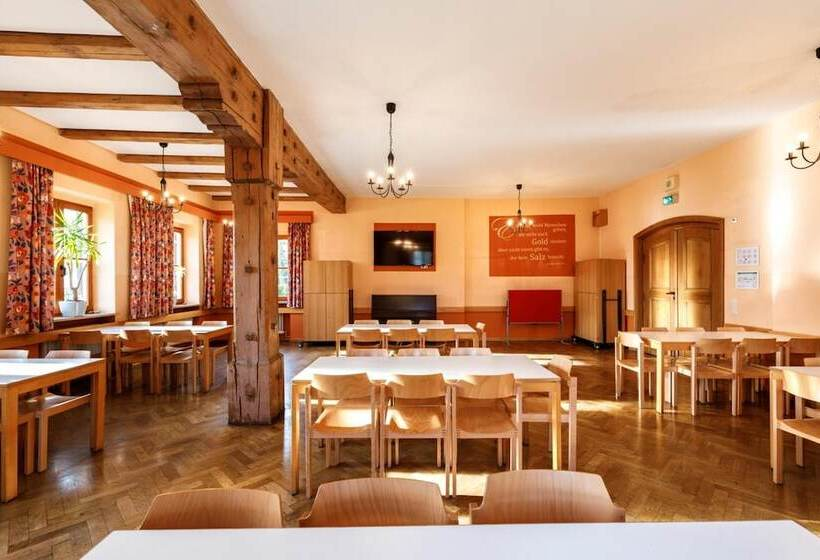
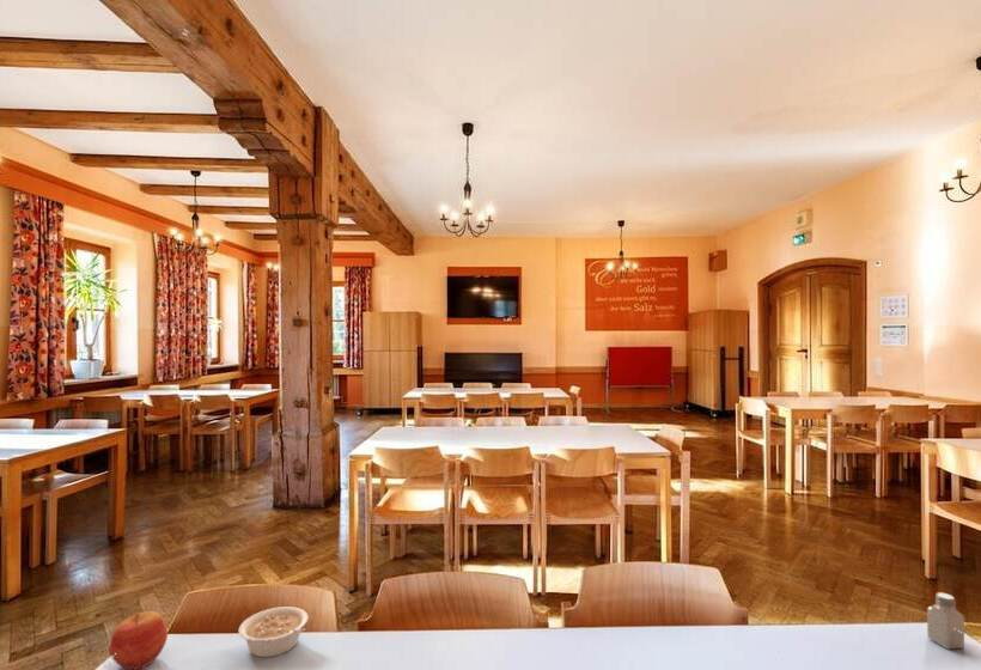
+ apple (140, 635)
+ saltshaker (945, 619)
+ legume (276, 631)
